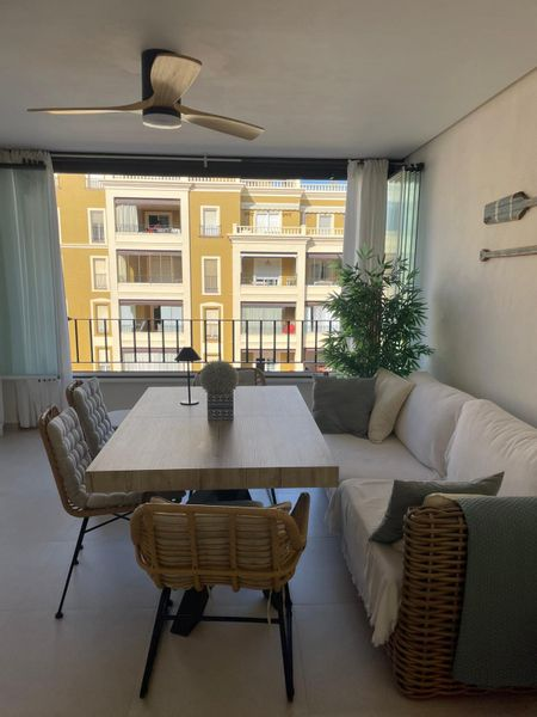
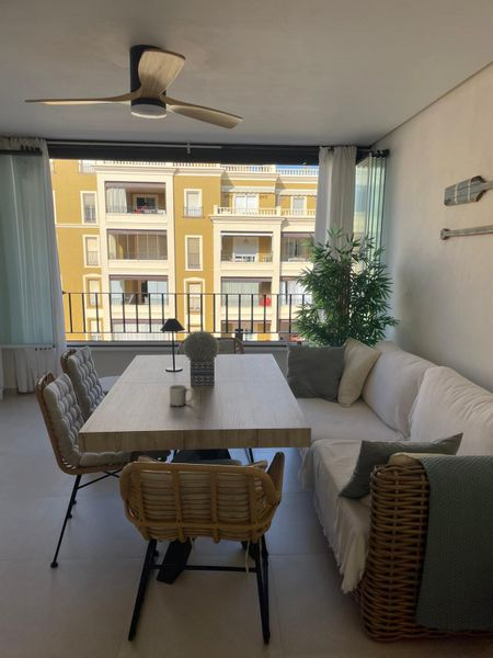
+ mug (182, 395)
